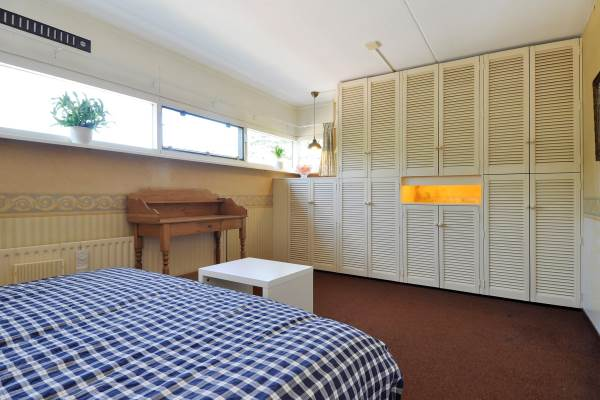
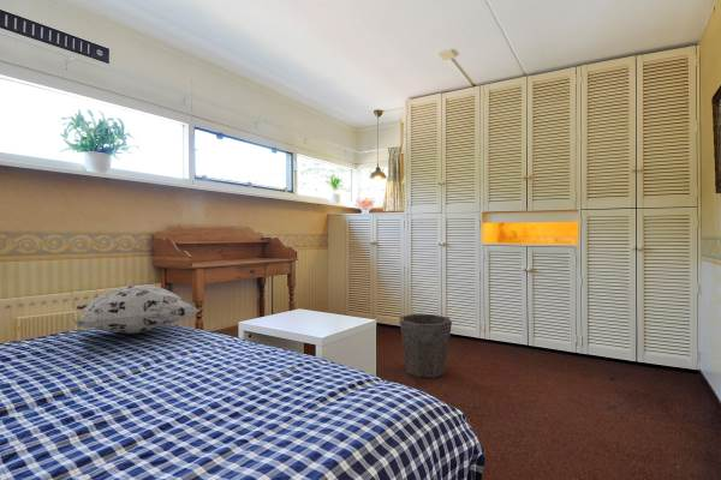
+ waste bin (424, 344)
+ decorative pillow (136, 308)
